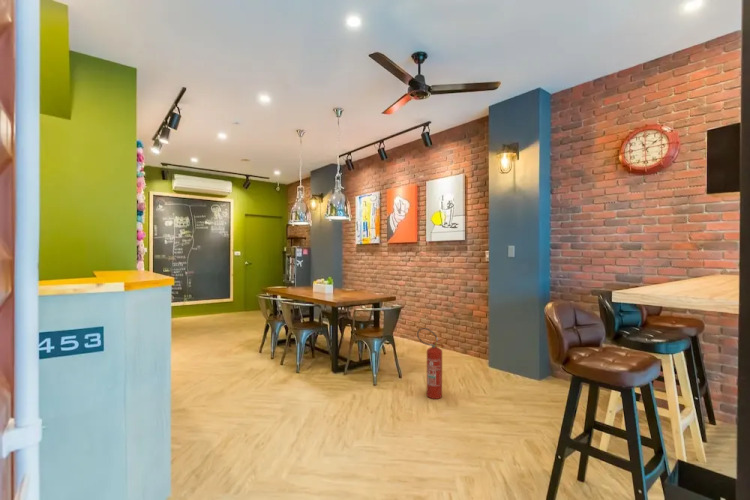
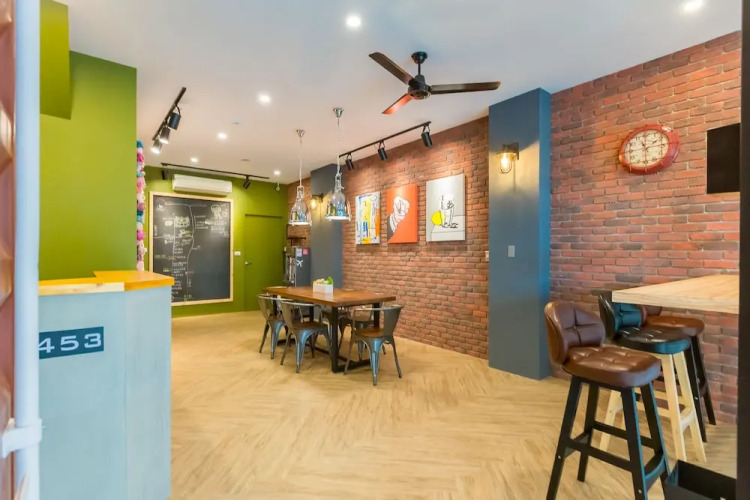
- fire extinguisher (430, 362)
